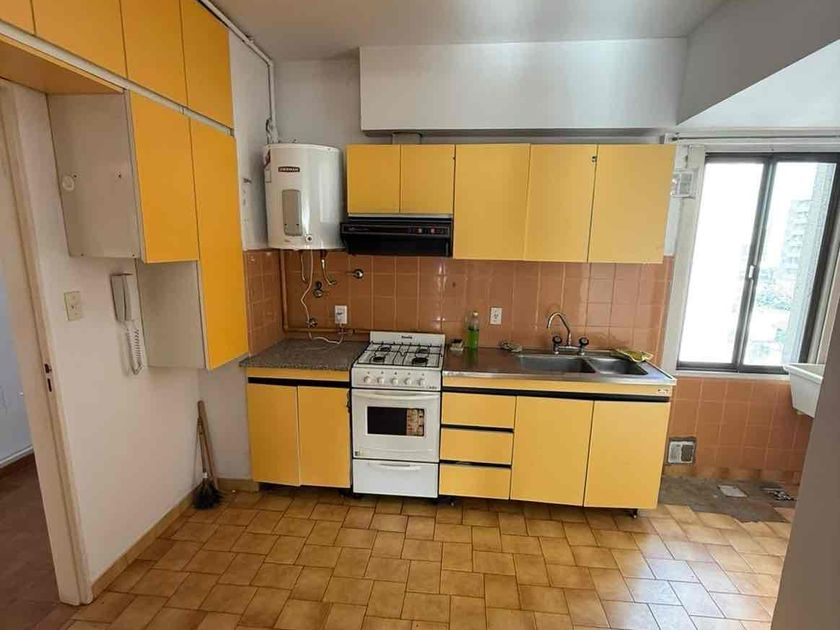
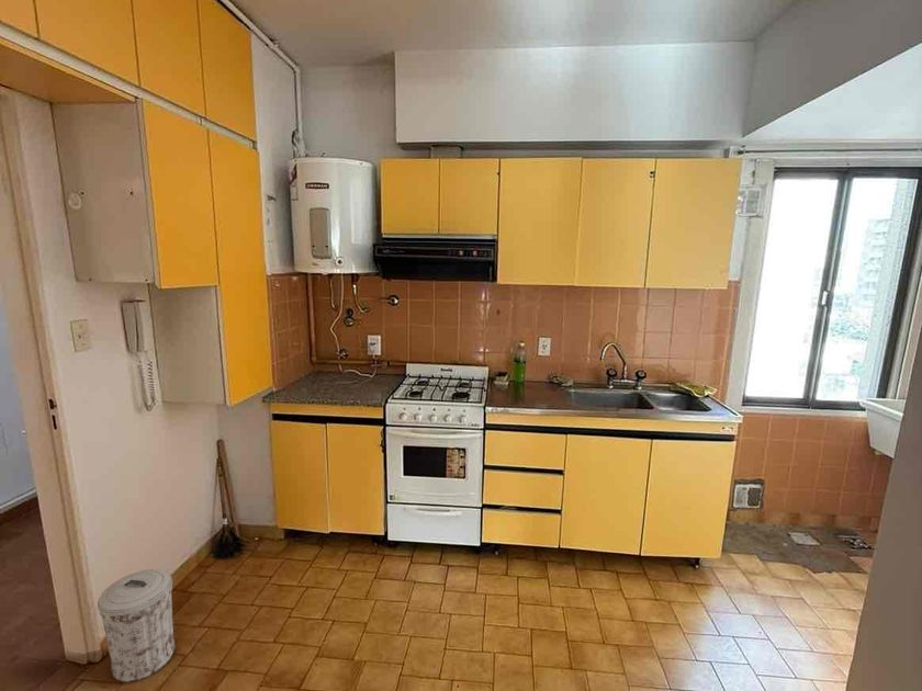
+ trash can (139, 621)
